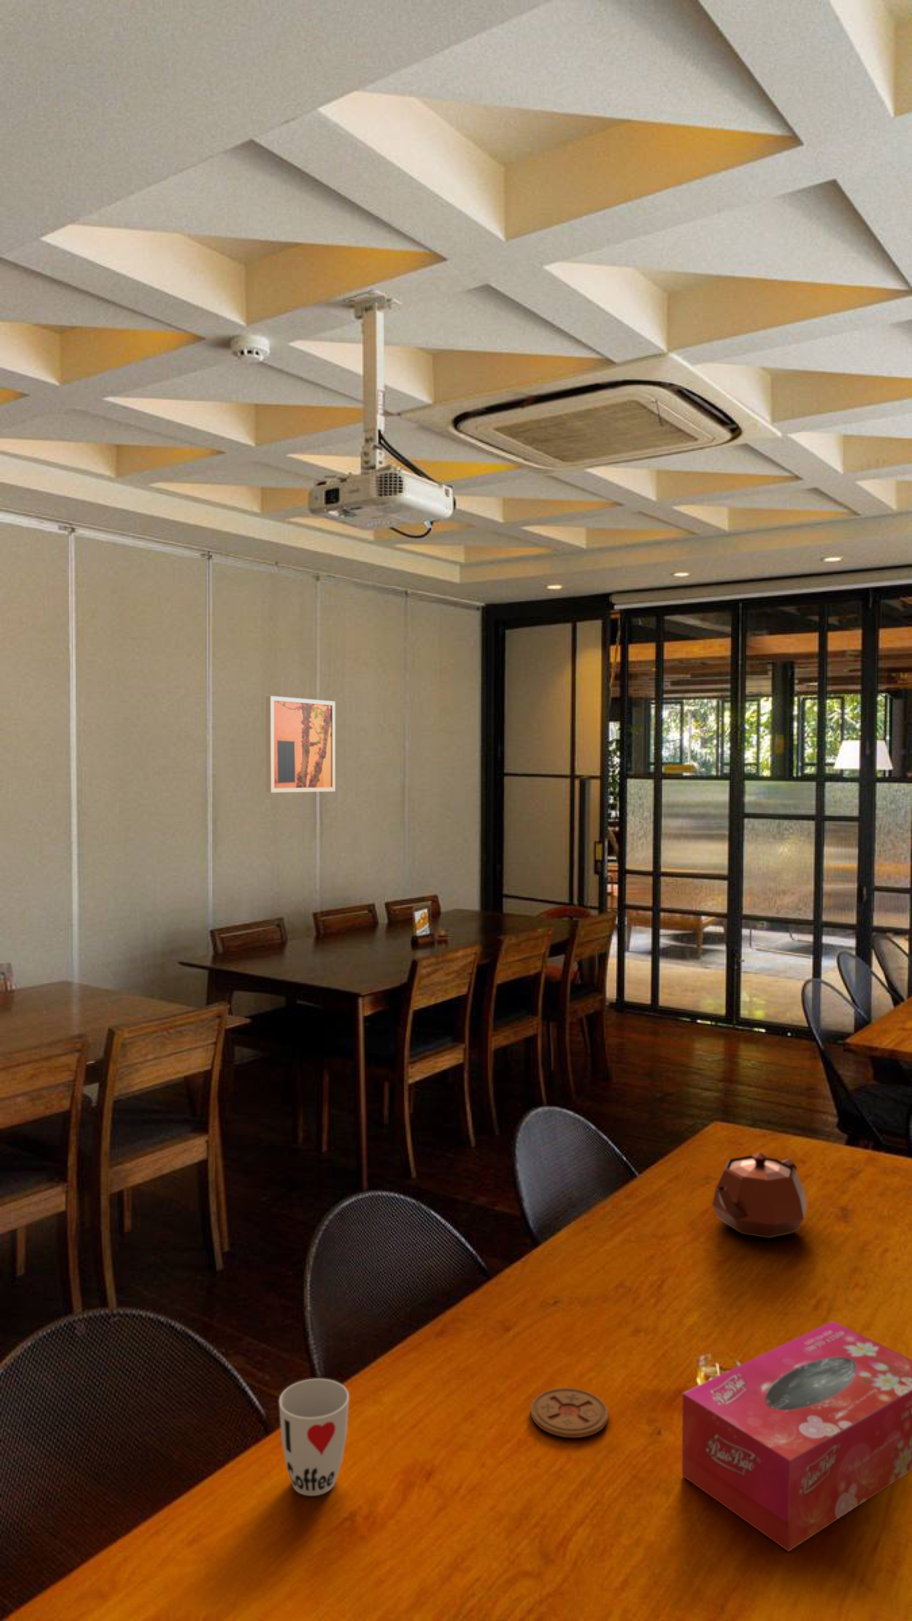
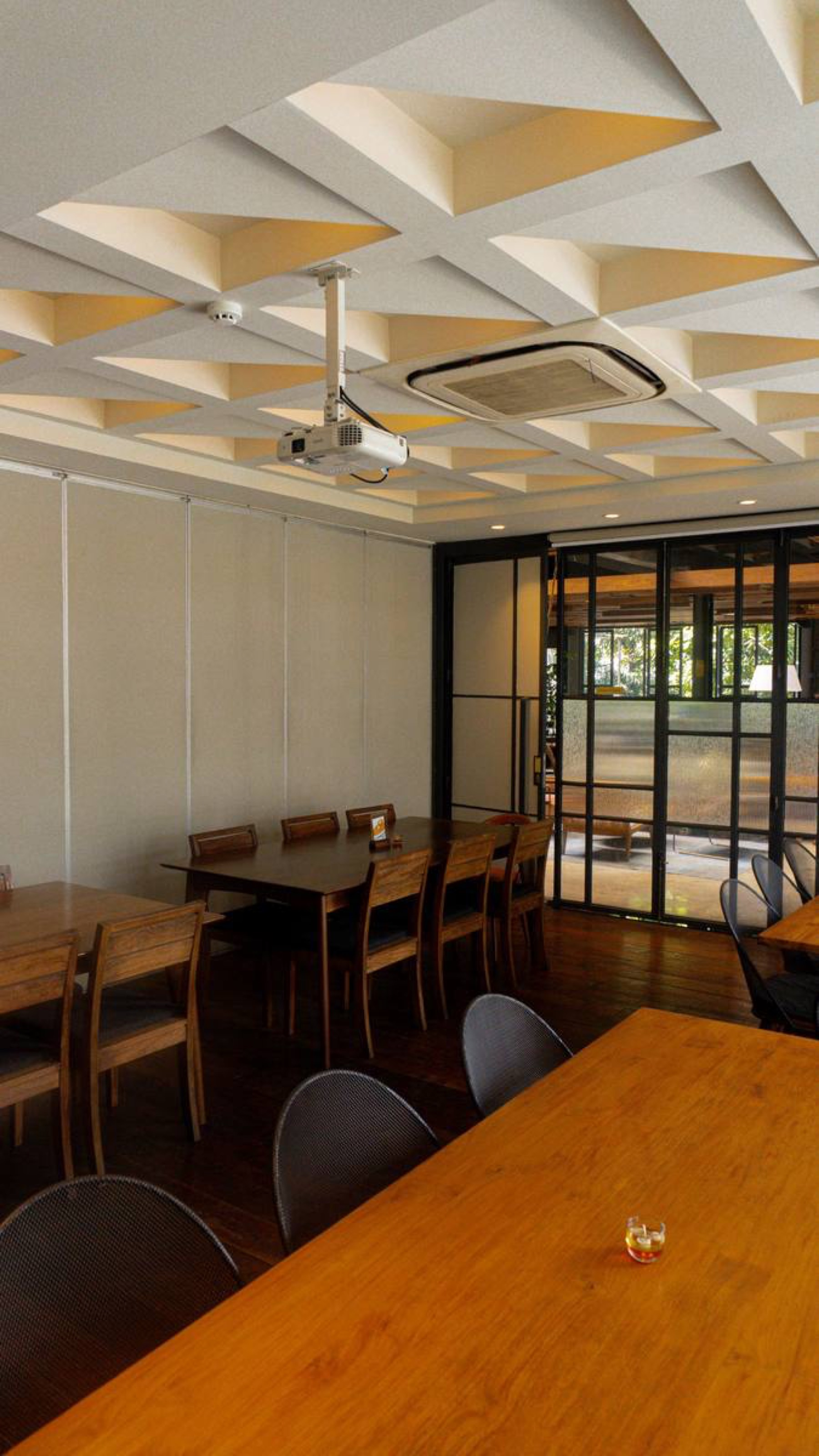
- wall art (302, 745)
- teapot (757, 1190)
- coaster (569, 1412)
- cup (314, 1440)
- tissue box (813, 1423)
